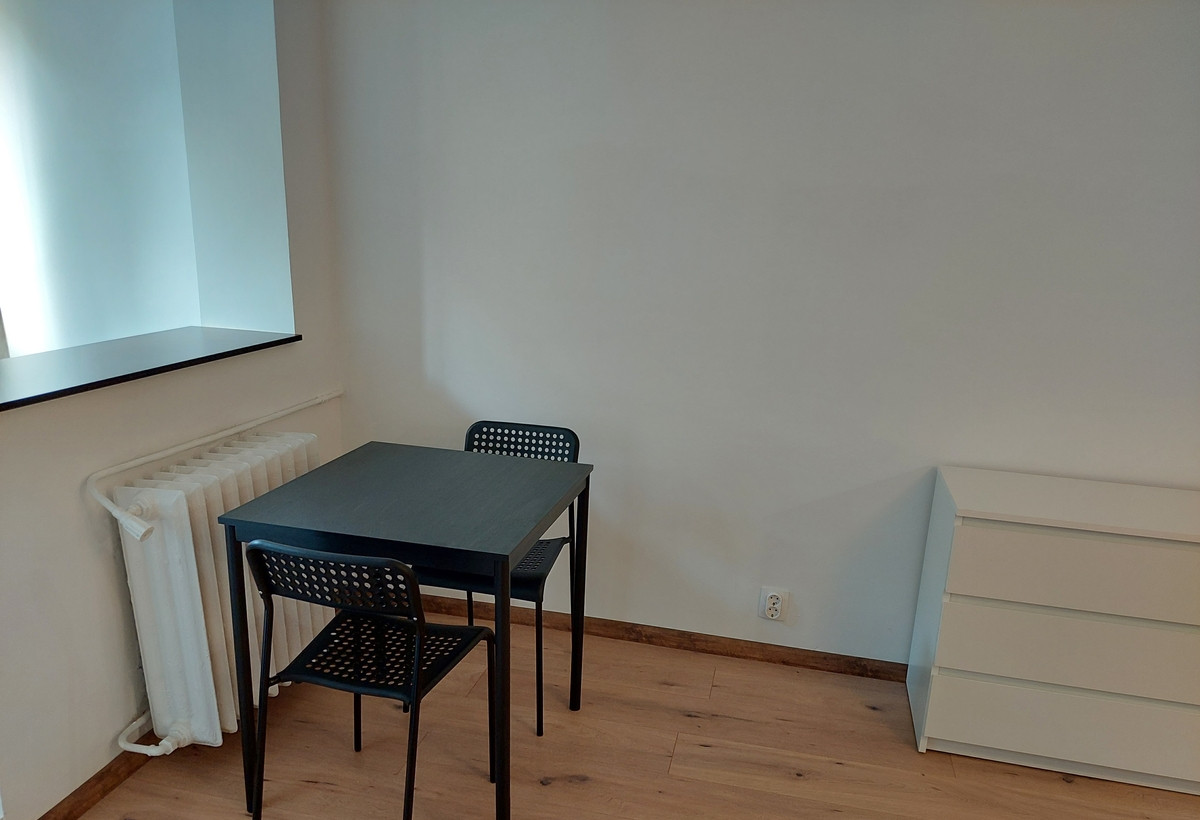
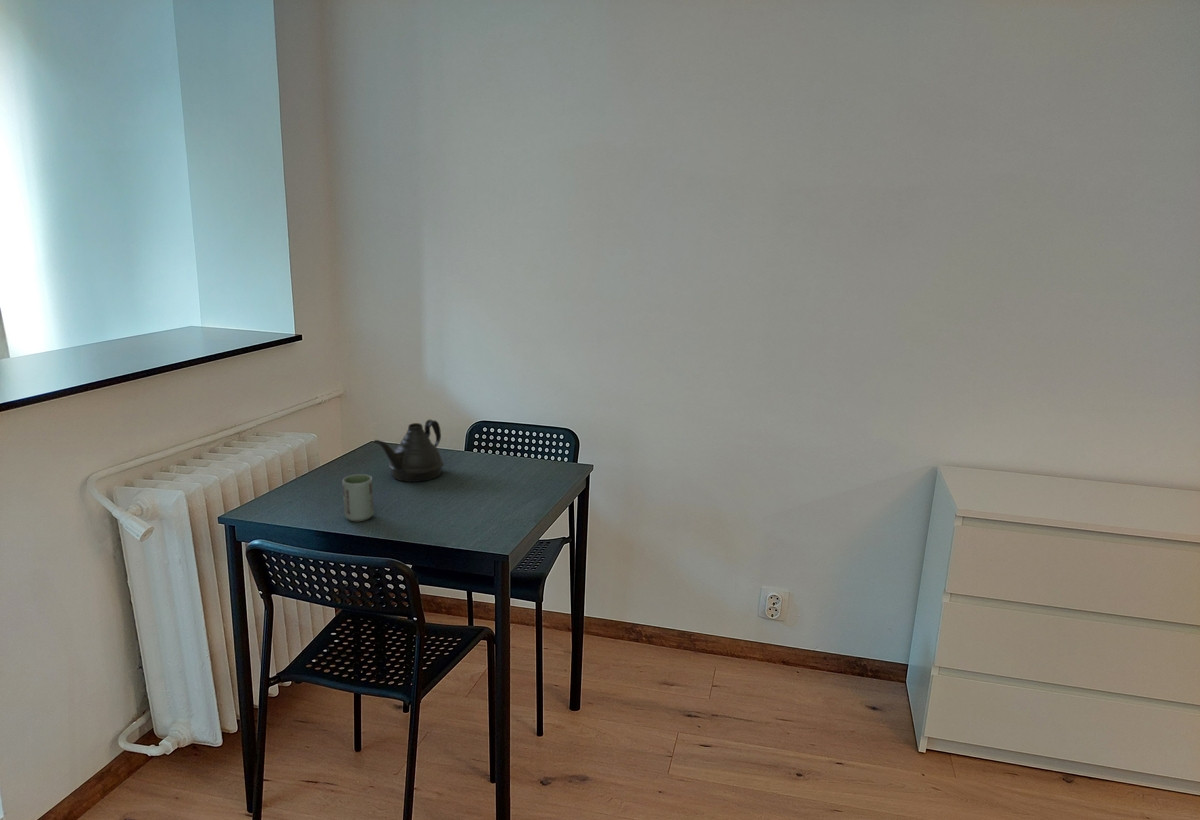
+ cup (358, 498)
+ teapot (407, 451)
